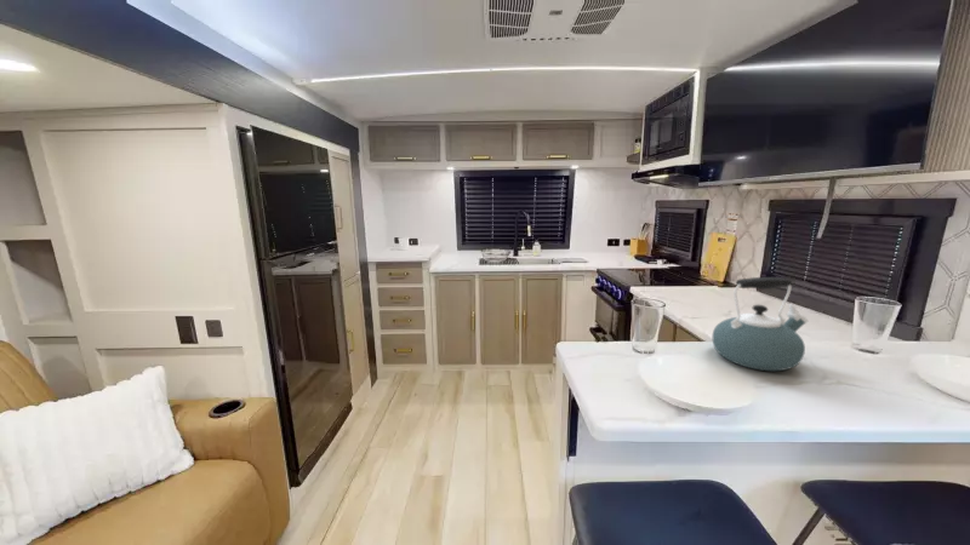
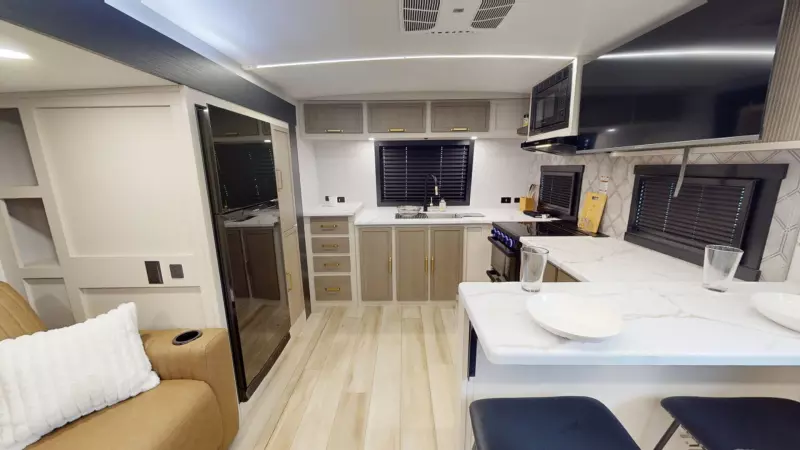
- kettle (765, 319)
